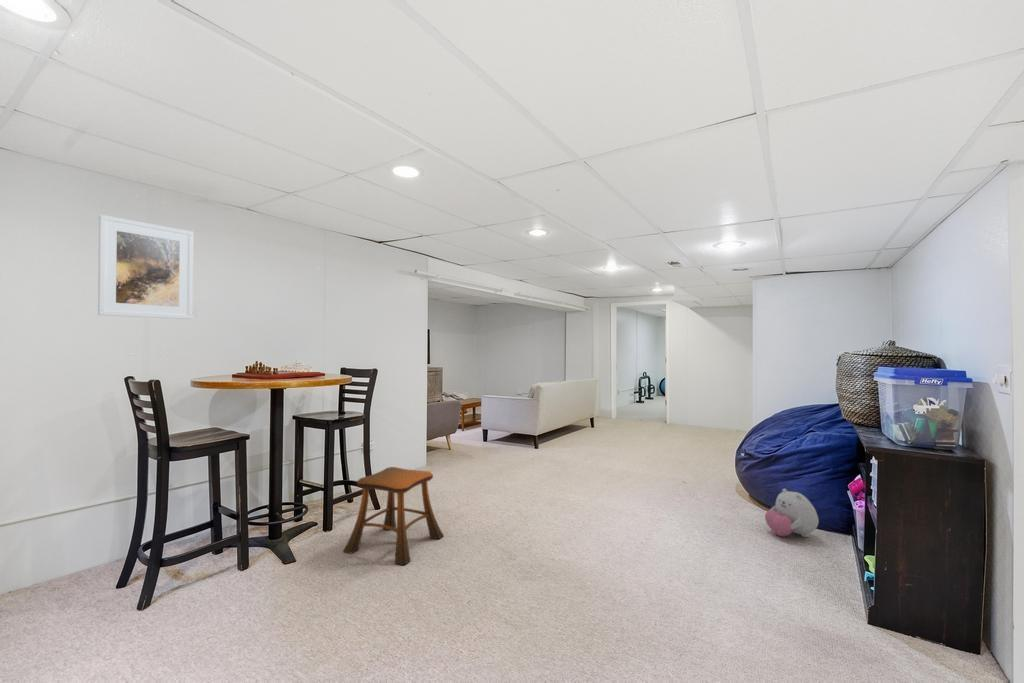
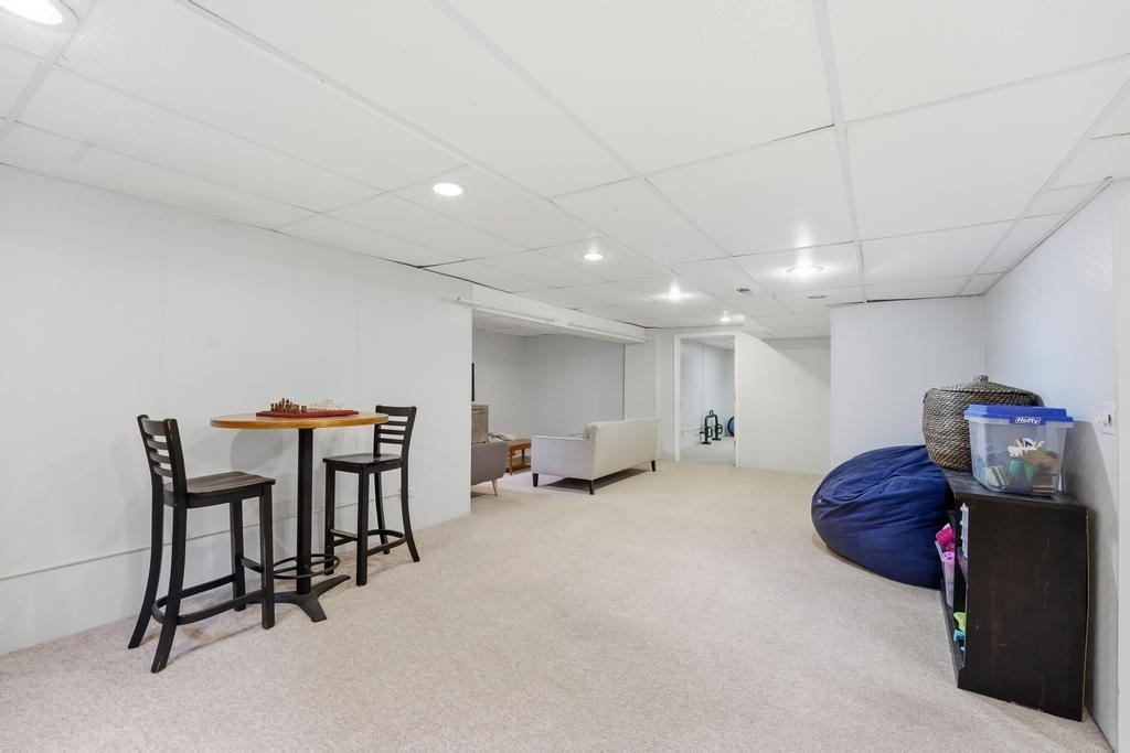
- stool (395, 509)
- plush toy (791, 513)
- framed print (148, 270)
